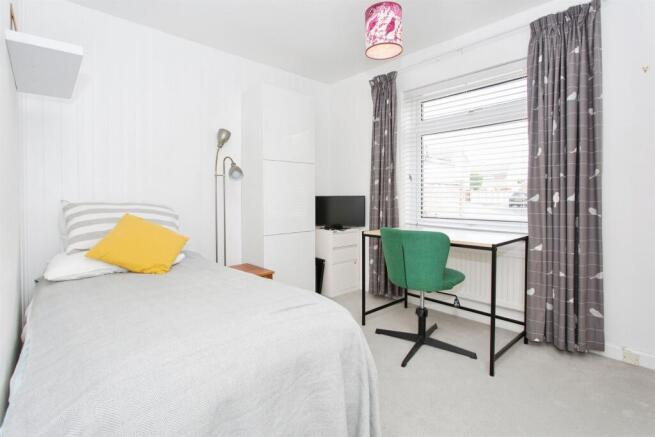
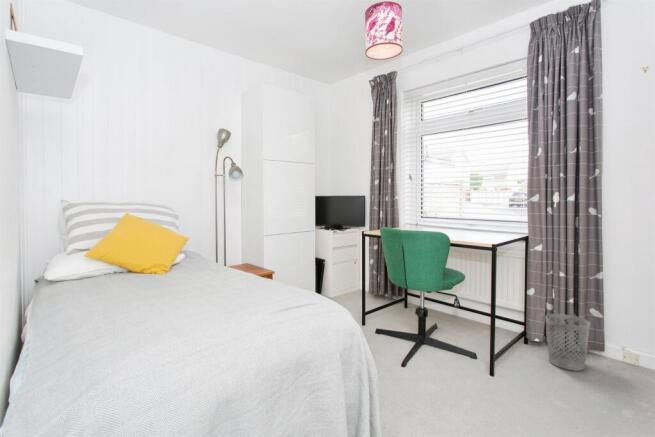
+ wastebasket (566, 341)
